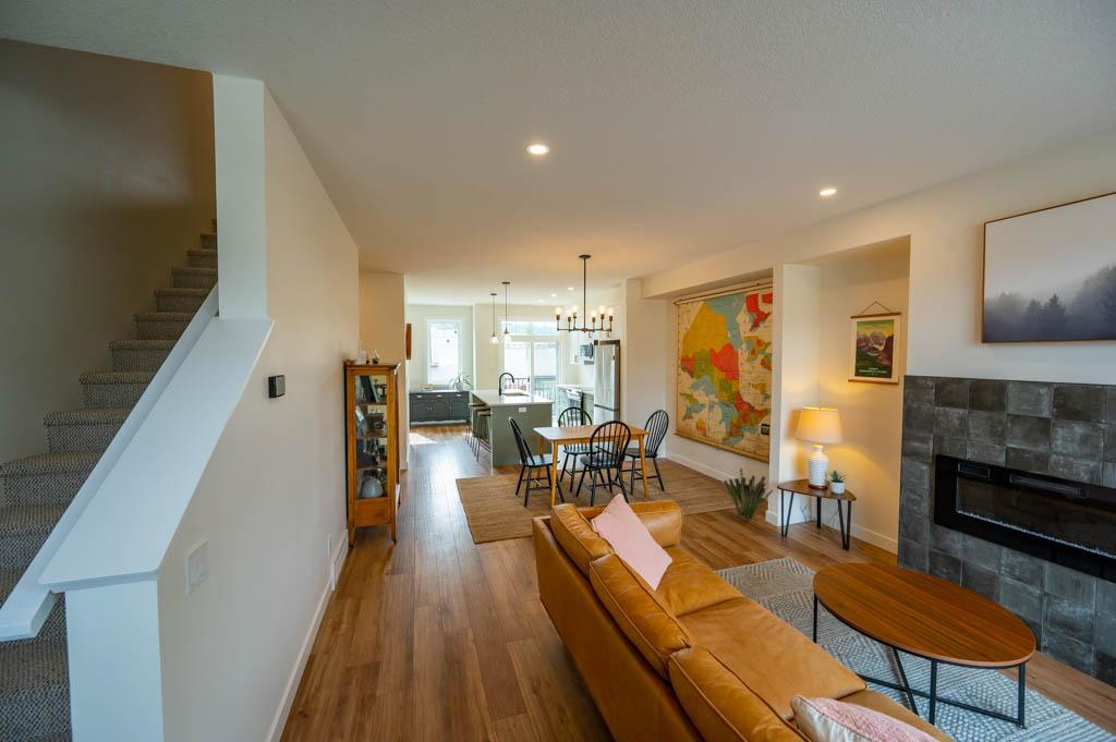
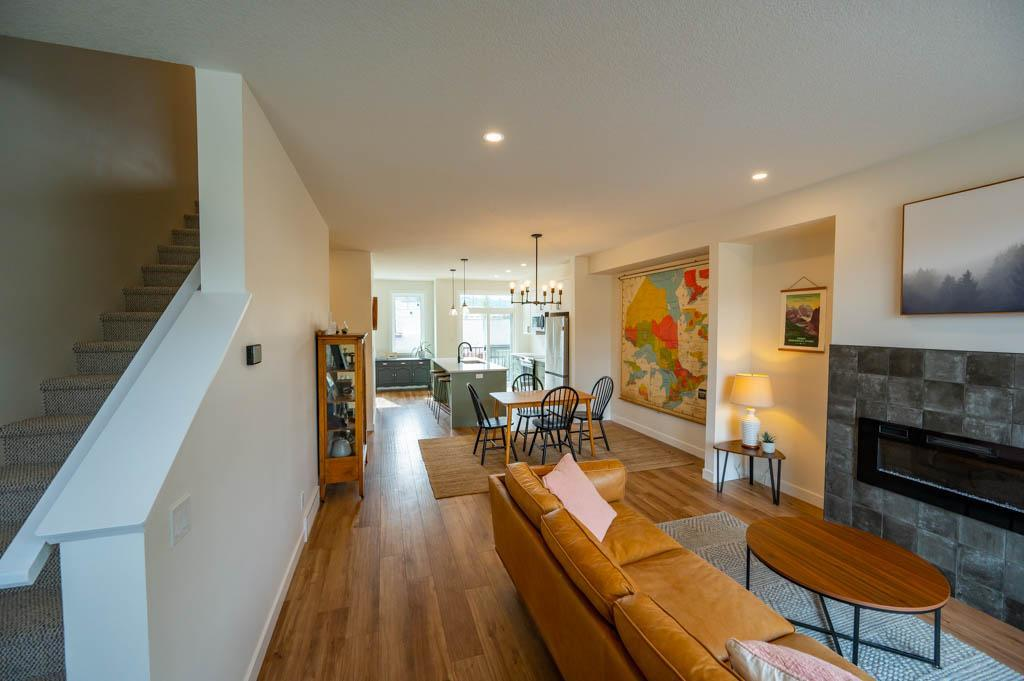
- decorative plant (749, 496)
